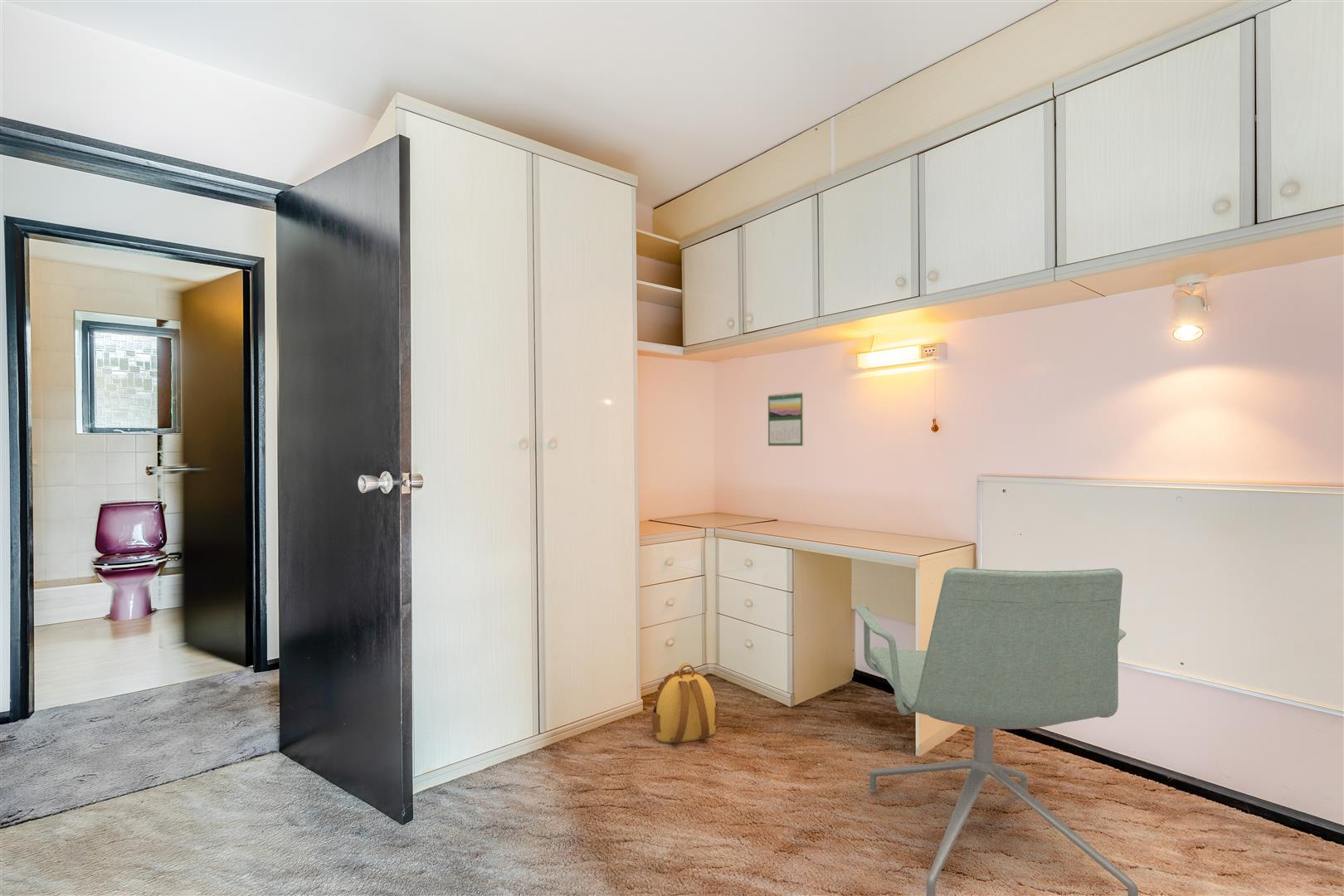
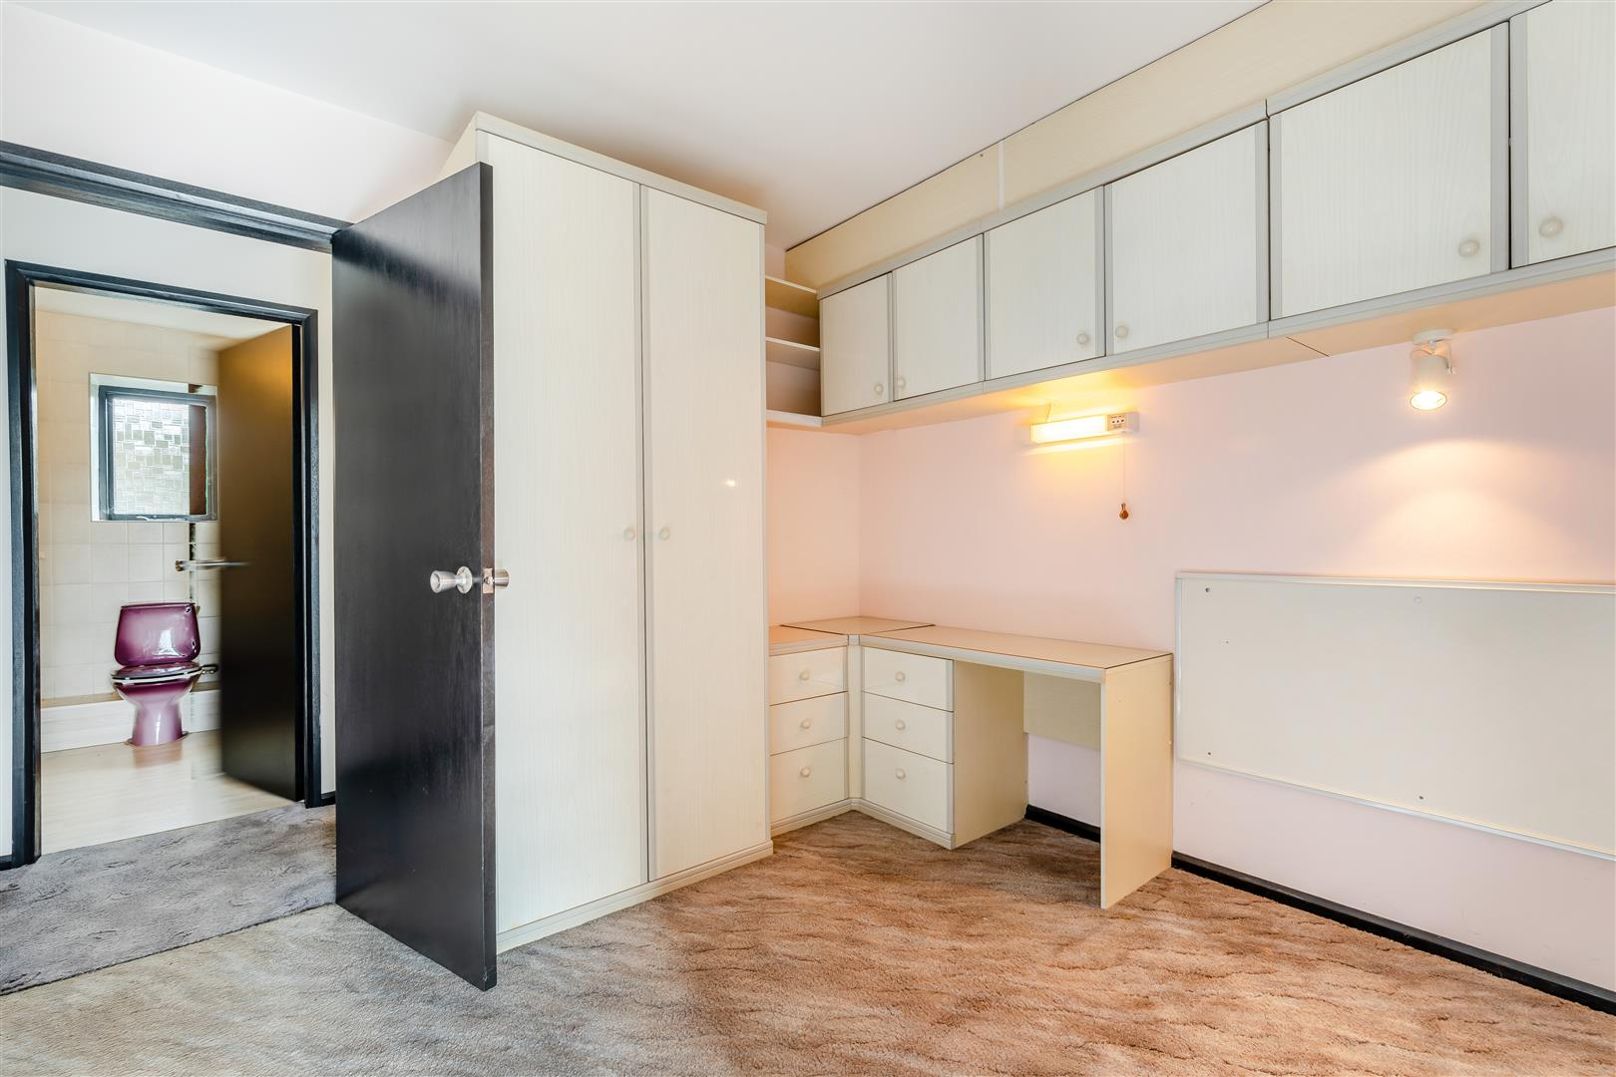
- calendar (785, 419)
- office chair (985, 697)
- backpack (686, 700)
